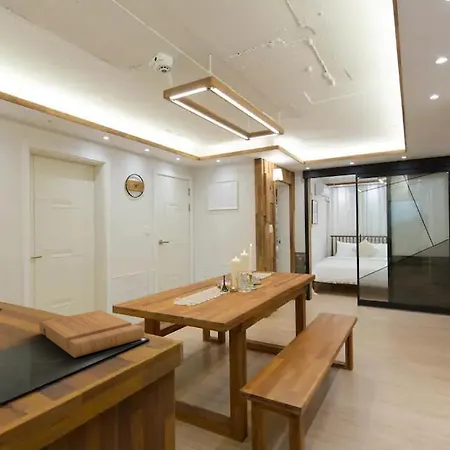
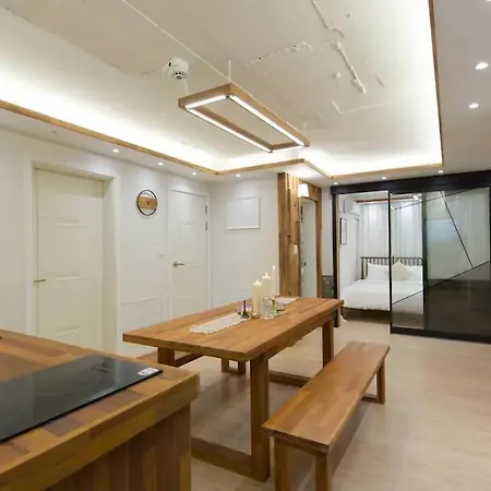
- cutting board (89, 329)
